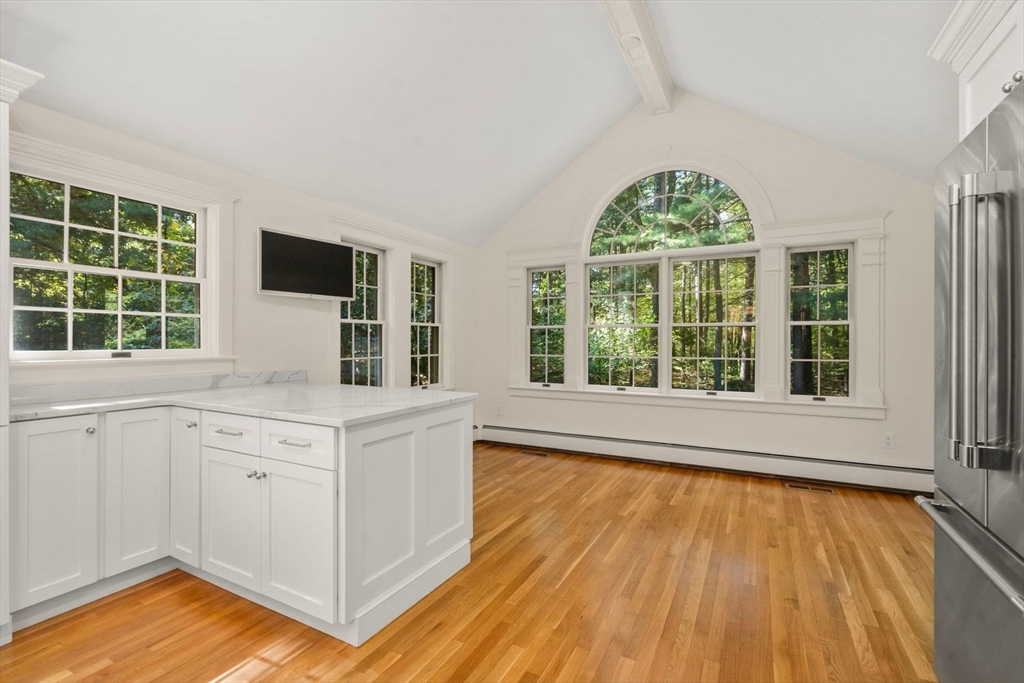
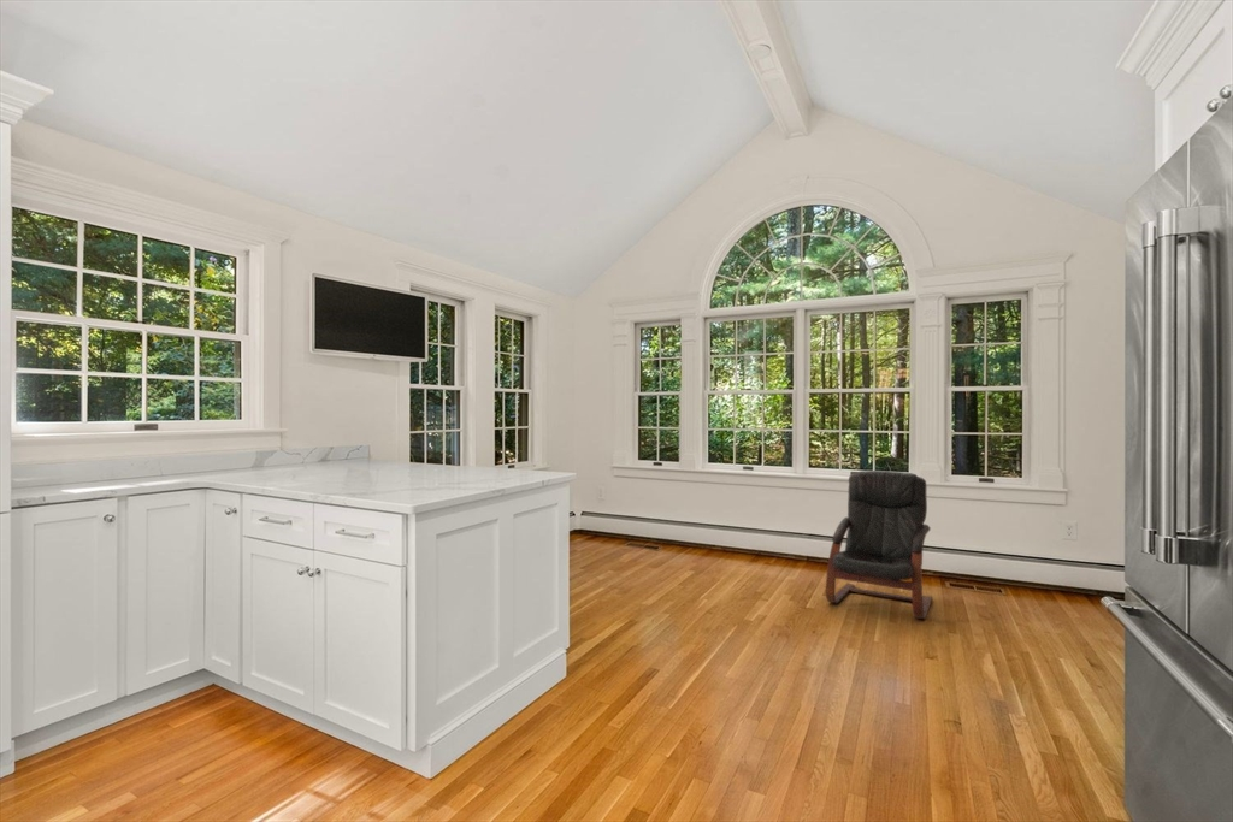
+ armchair (880, 538)
